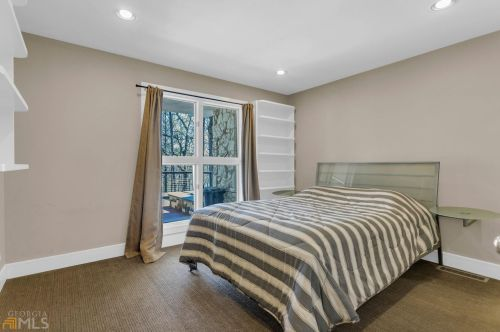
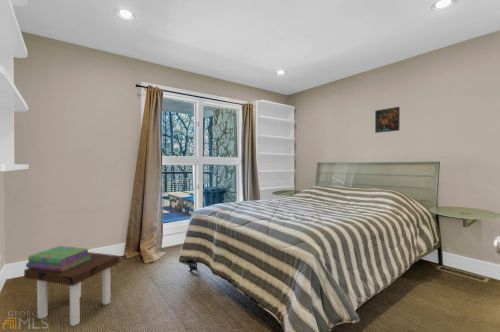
+ stack of books (59, 257)
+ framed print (387, 120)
+ side table (75, 285)
